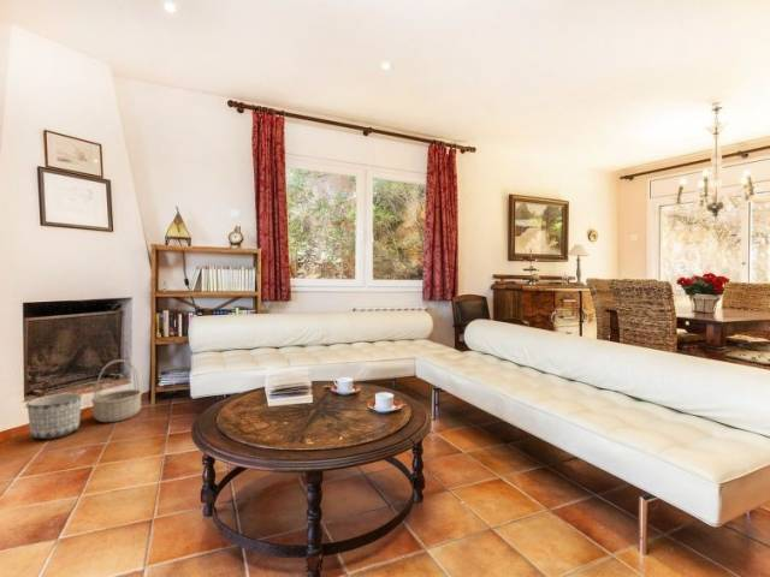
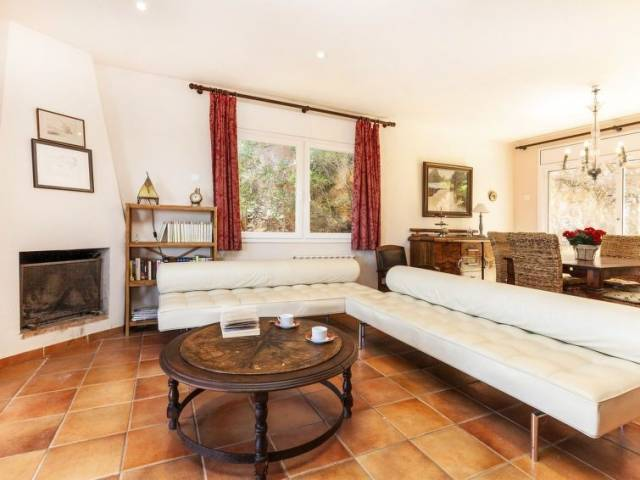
- planter (55, 416)
- basket (117, 391)
